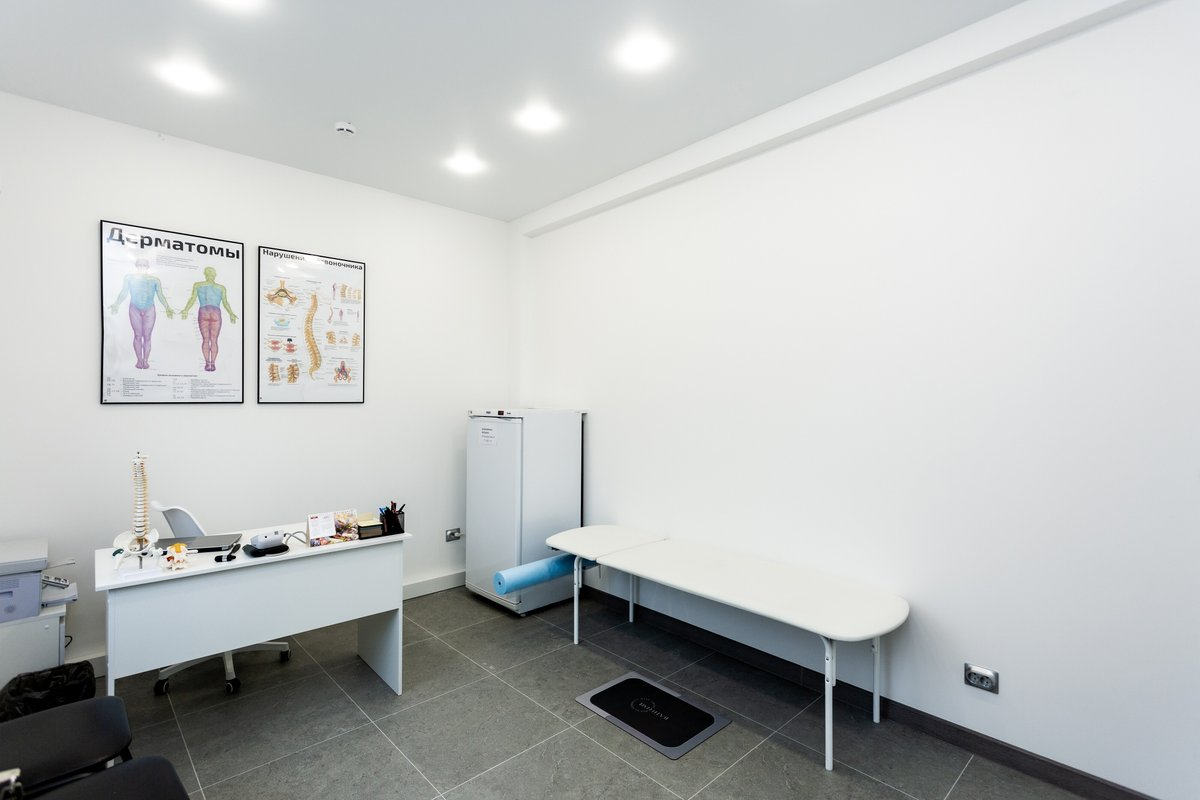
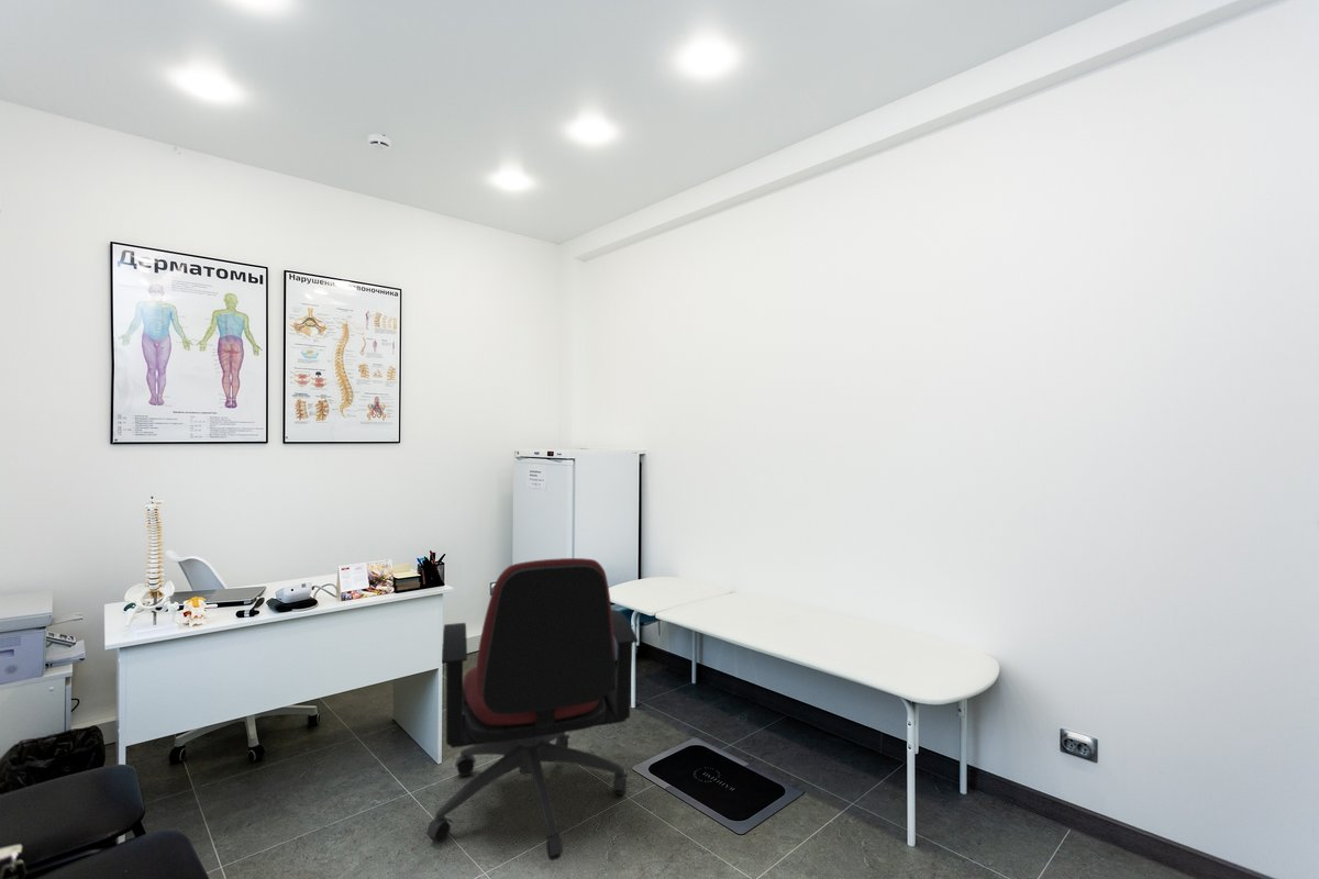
+ office chair (533, 672)
